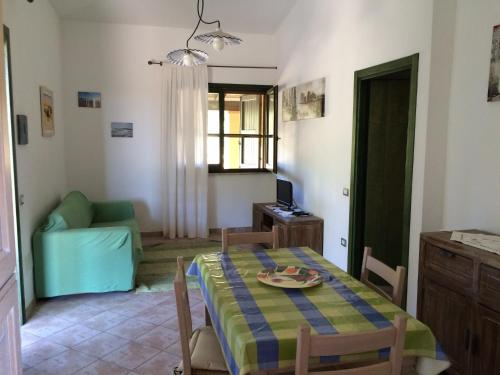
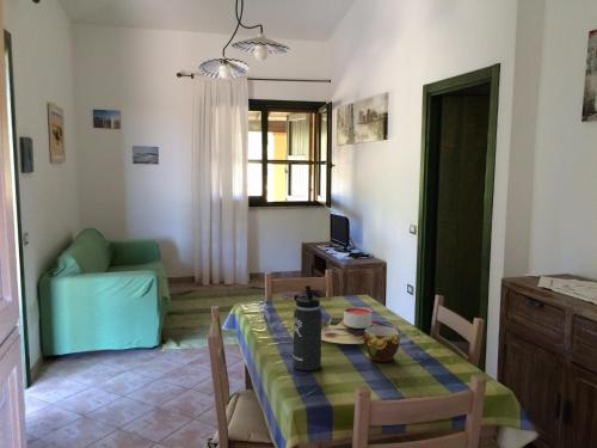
+ thermos bottle (304, 325)
+ cup (380, 343)
+ candle (357, 317)
